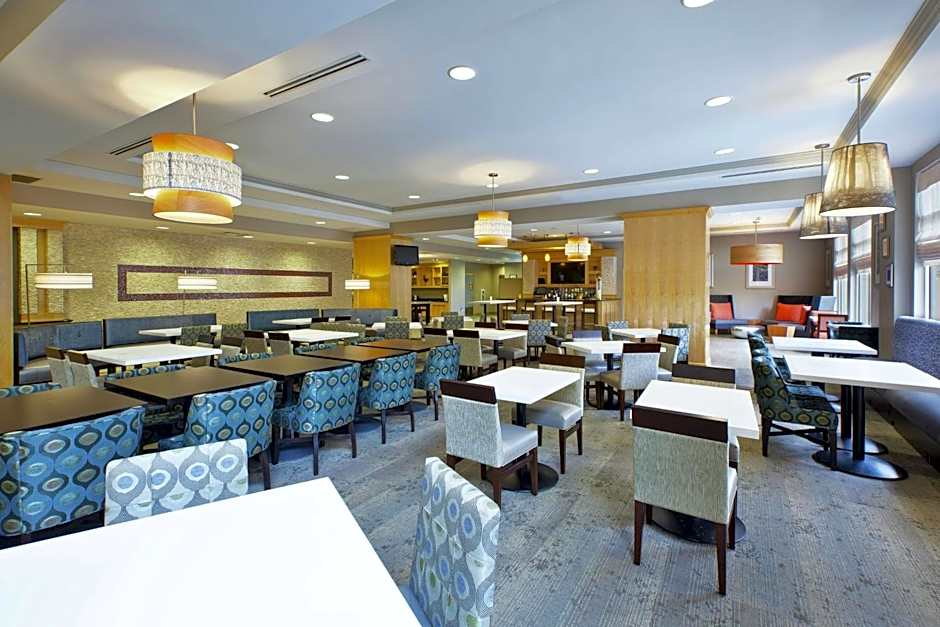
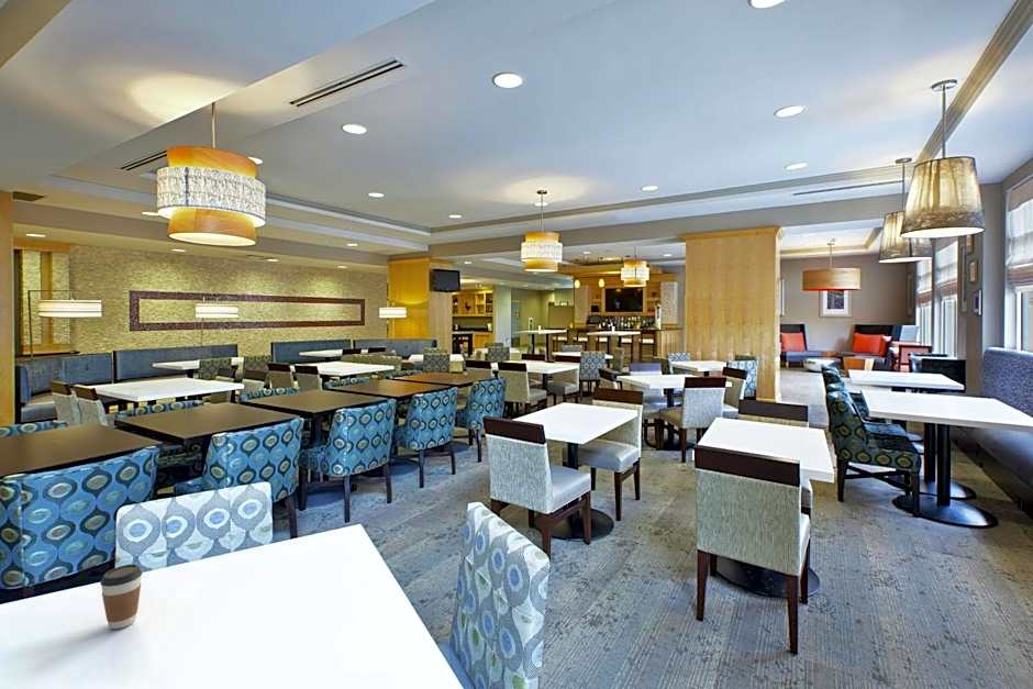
+ coffee cup (122, 597)
